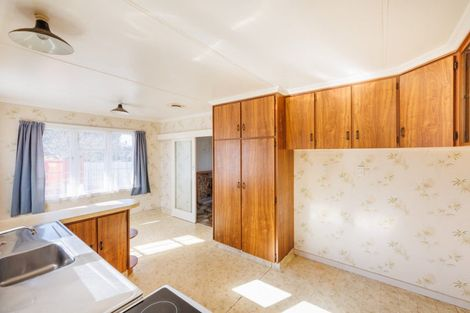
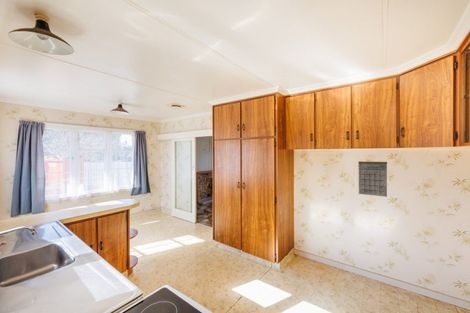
+ calendar (372, 174)
